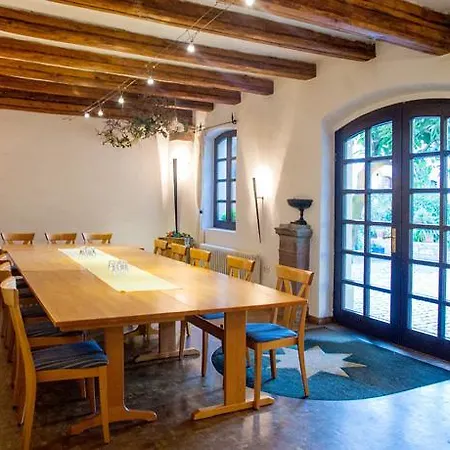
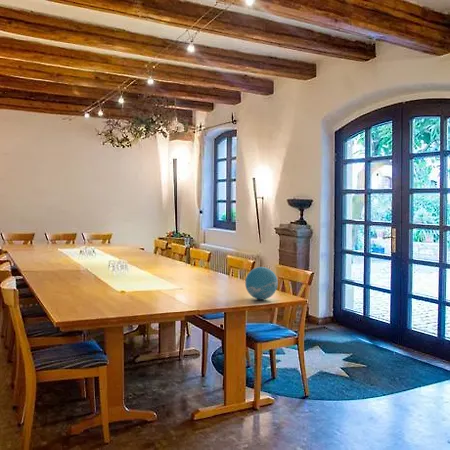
+ decorative ball (261, 283)
